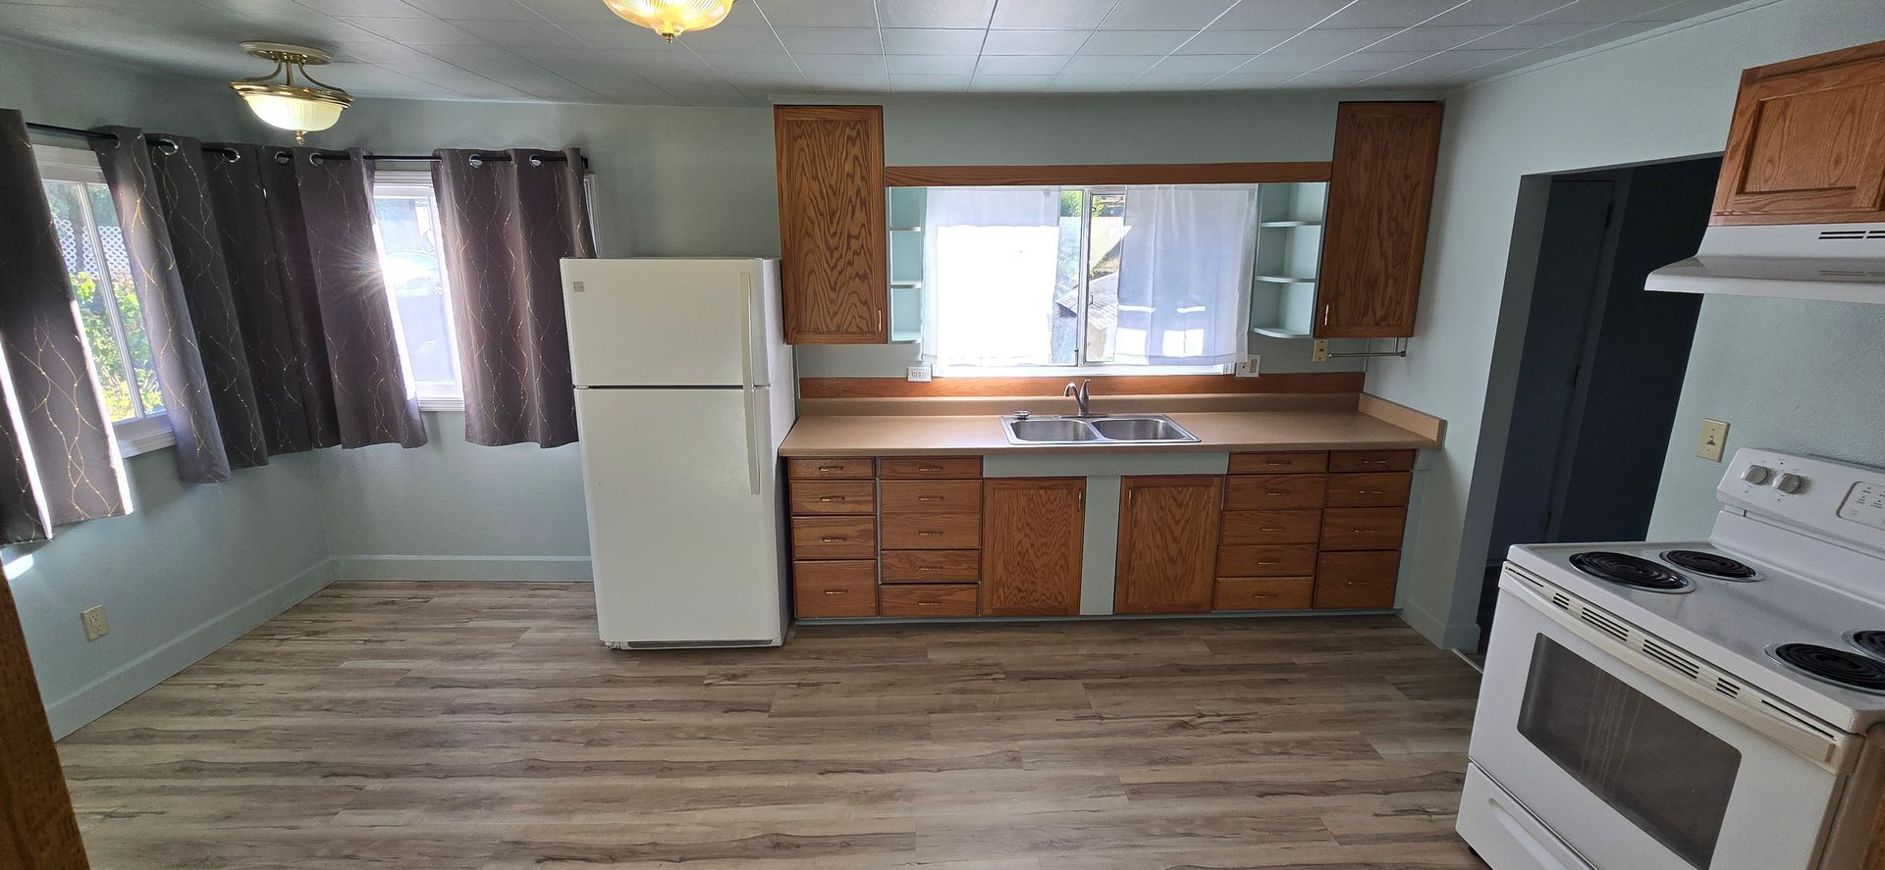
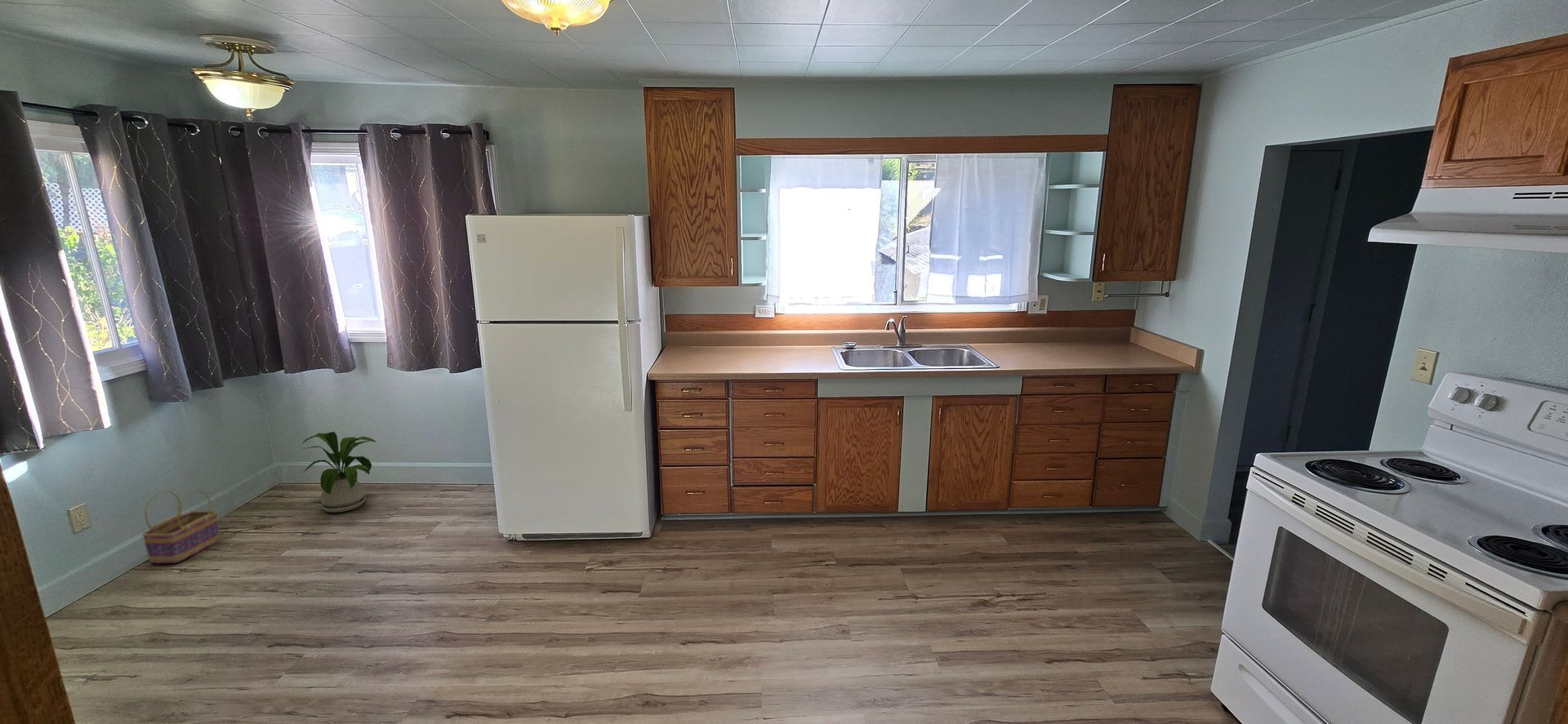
+ basket (180, 522)
+ house plant (347, 463)
